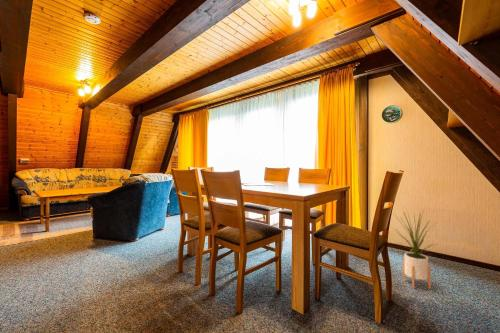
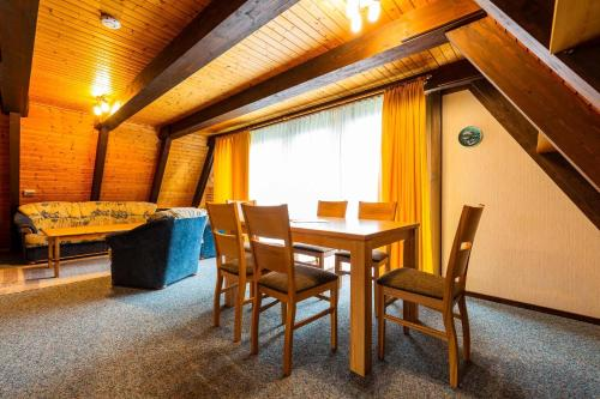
- house plant (416, 246)
